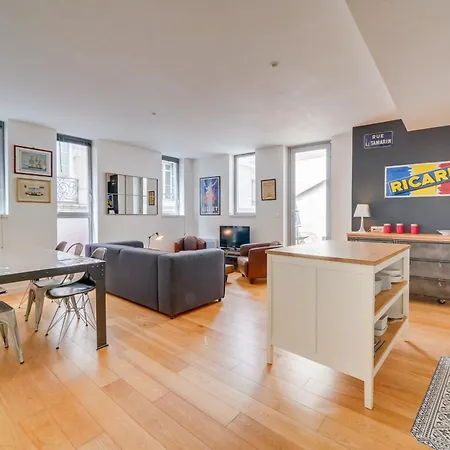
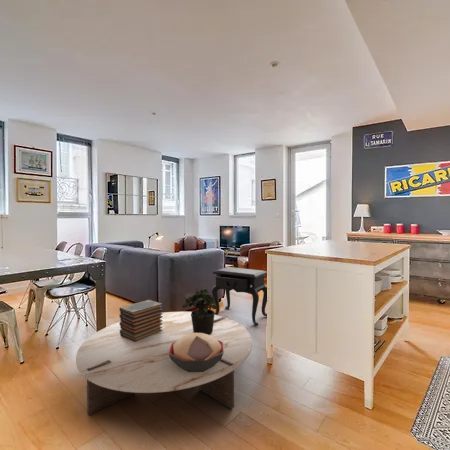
+ coffee table (168, 356)
+ potted plant (200, 309)
+ decorative bowl (196, 348)
+ side table (238, 291)
+ book stack (141, 319)
